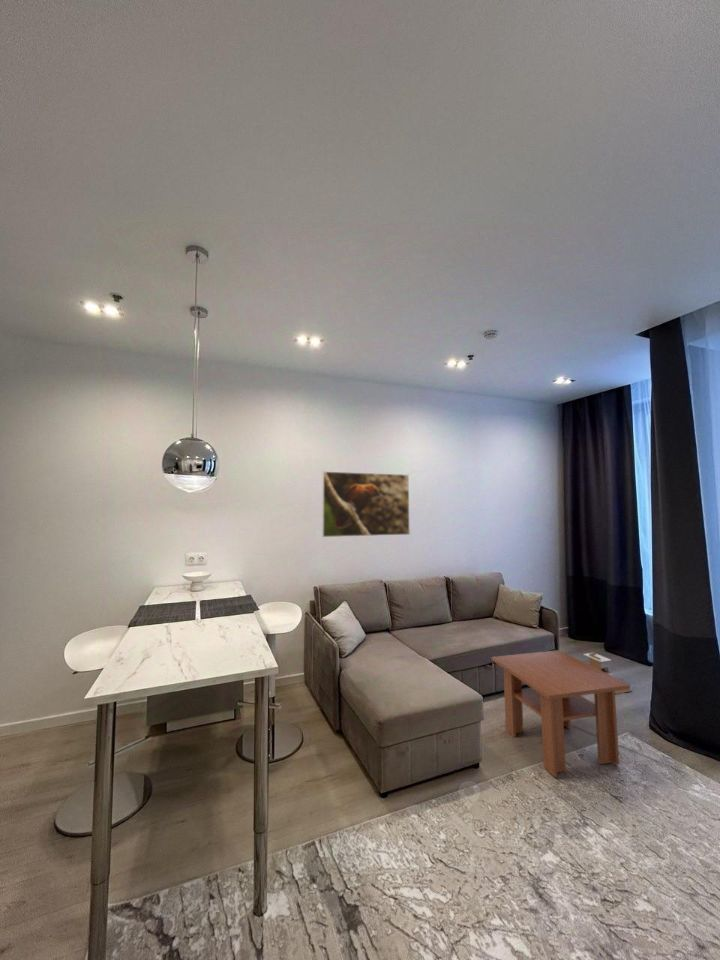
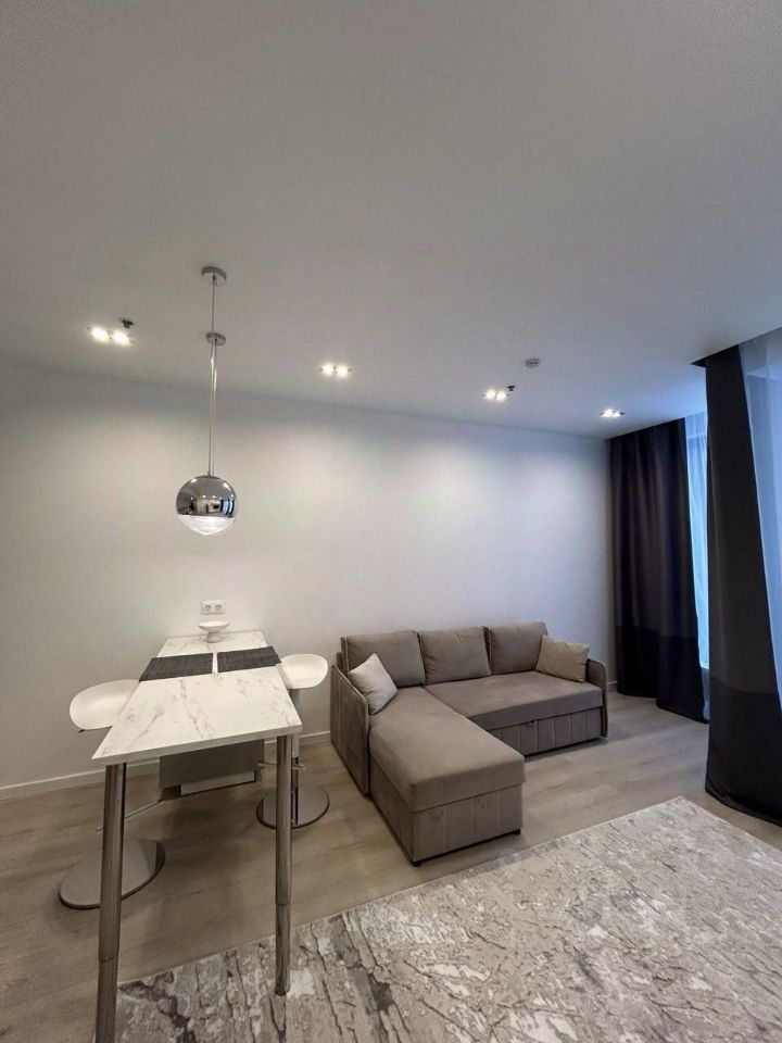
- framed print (367, 504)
- coffee table (556, 707)
- side table (597, 668)
